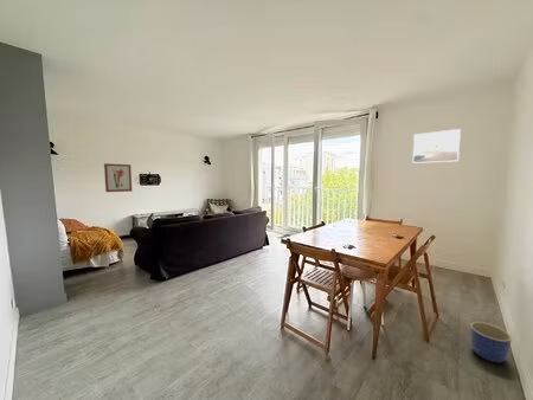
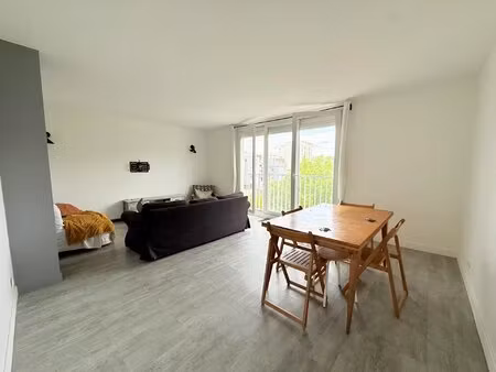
- planter (489, 343)
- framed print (435, 147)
- wall art (118, 178)
